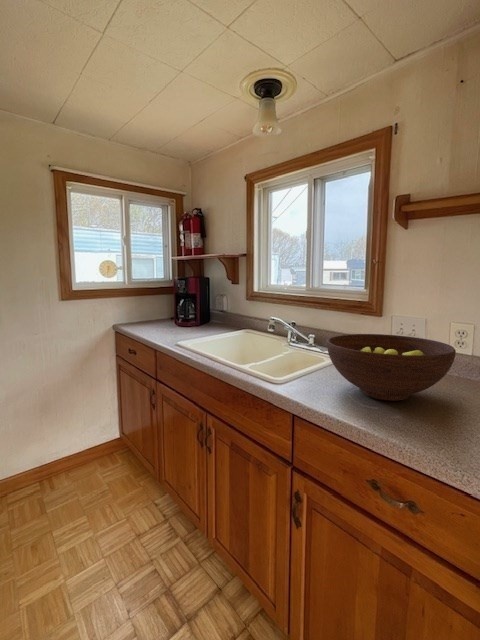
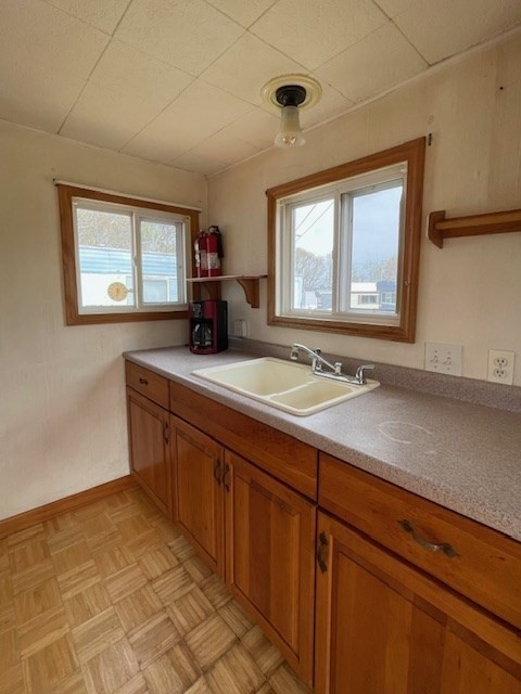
- fruit bowl (384, 368)
